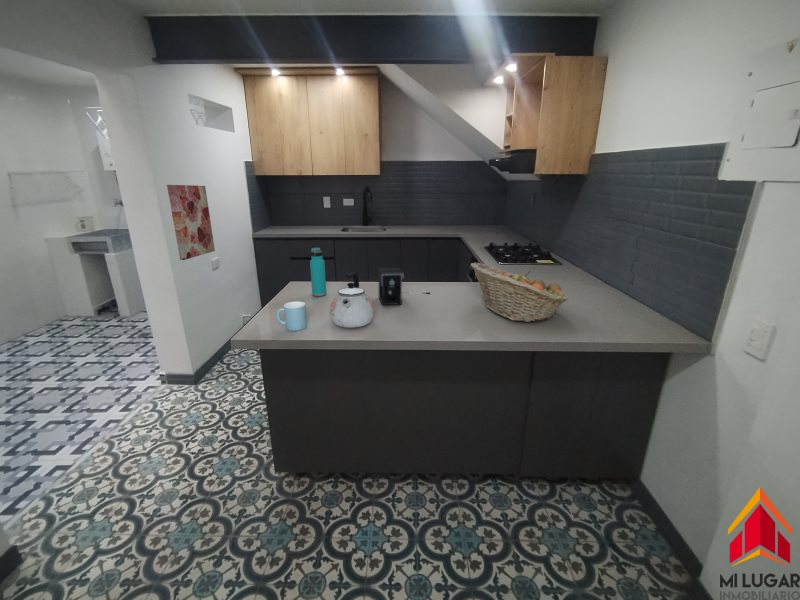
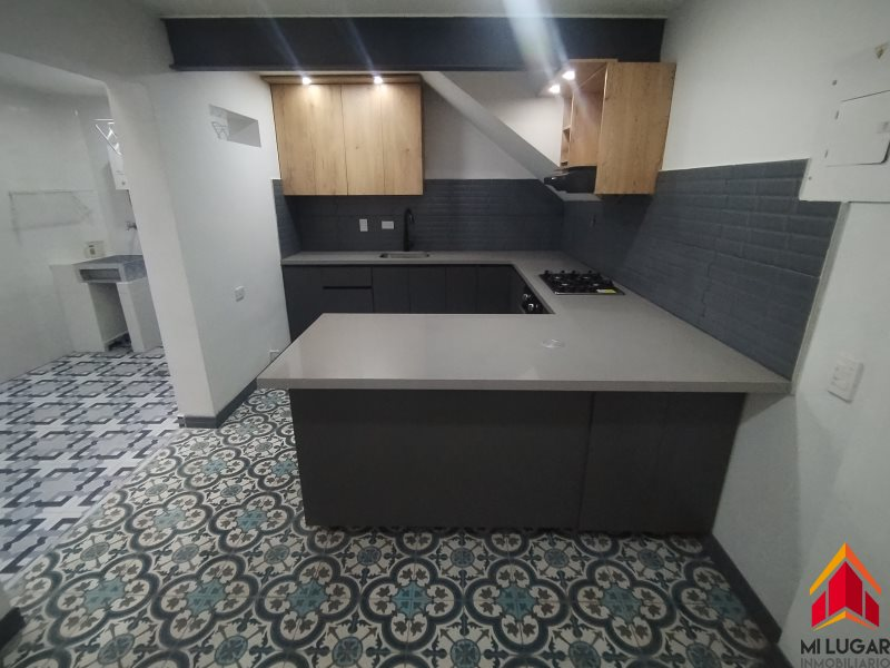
- kettle (351, 298)
- coffee maker (401, 284)
- mug (291, 316)
- wall art (193, 221)
- water bottle (317, 271)
- fruit basket (515, 288)
